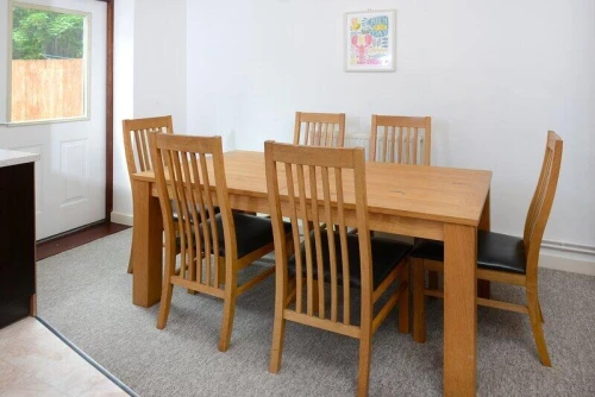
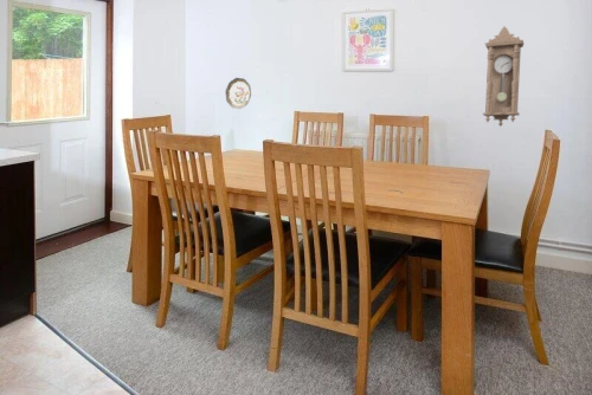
+ decorative plate (238, 93)
+ pendulum clock (502, 77)
